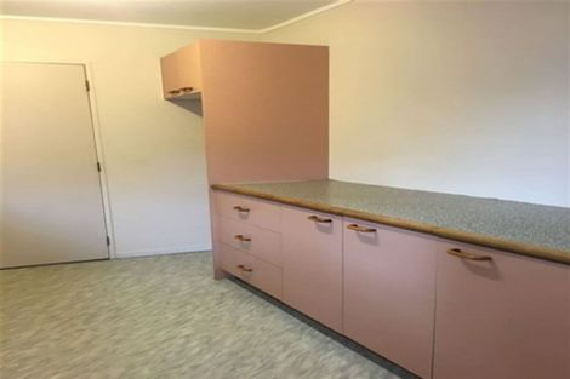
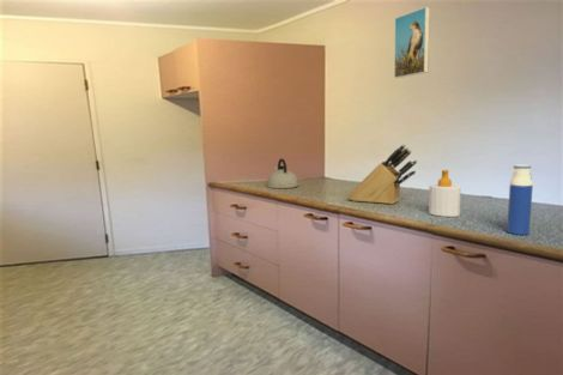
+ knife block (381, 173)
+ soap bottle (444, 192)
+ kettle (282, 171)
+ water bottle (520, 199)
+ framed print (411, 44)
